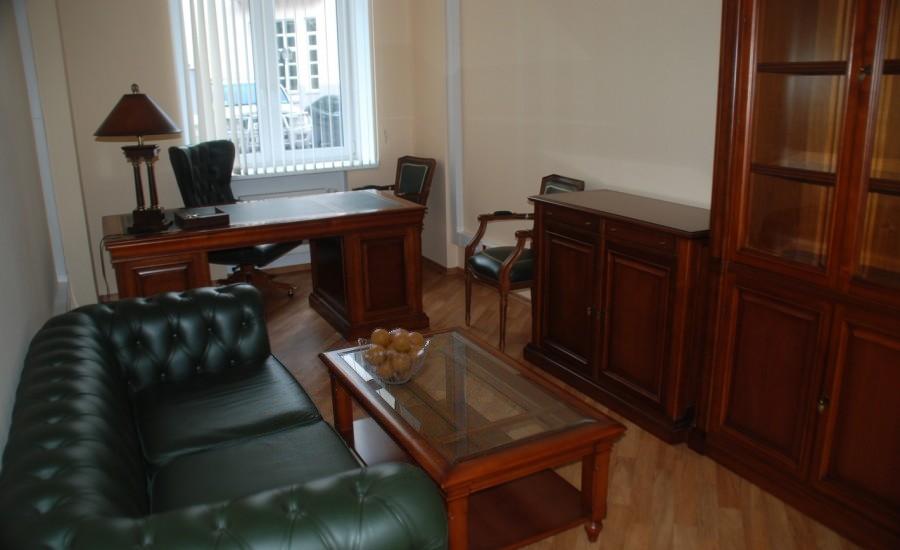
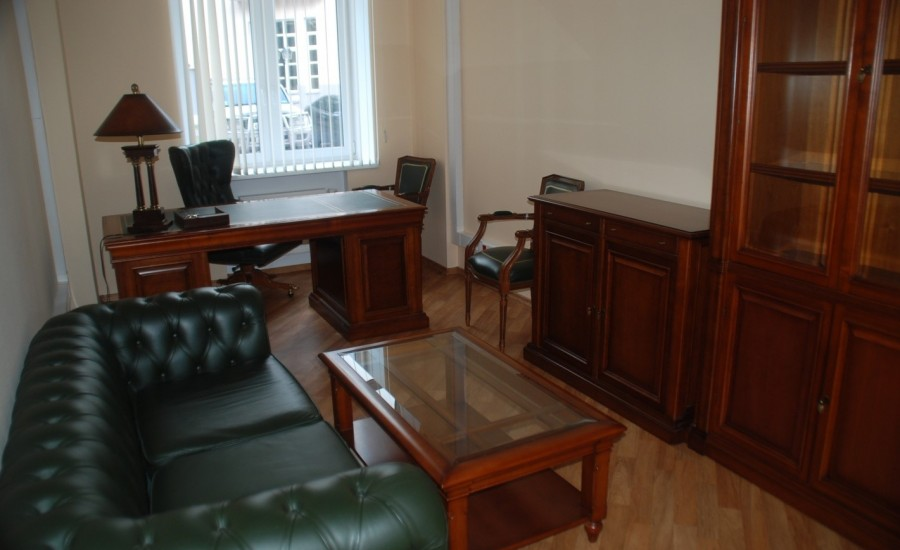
- fruit basket (394, 354)
